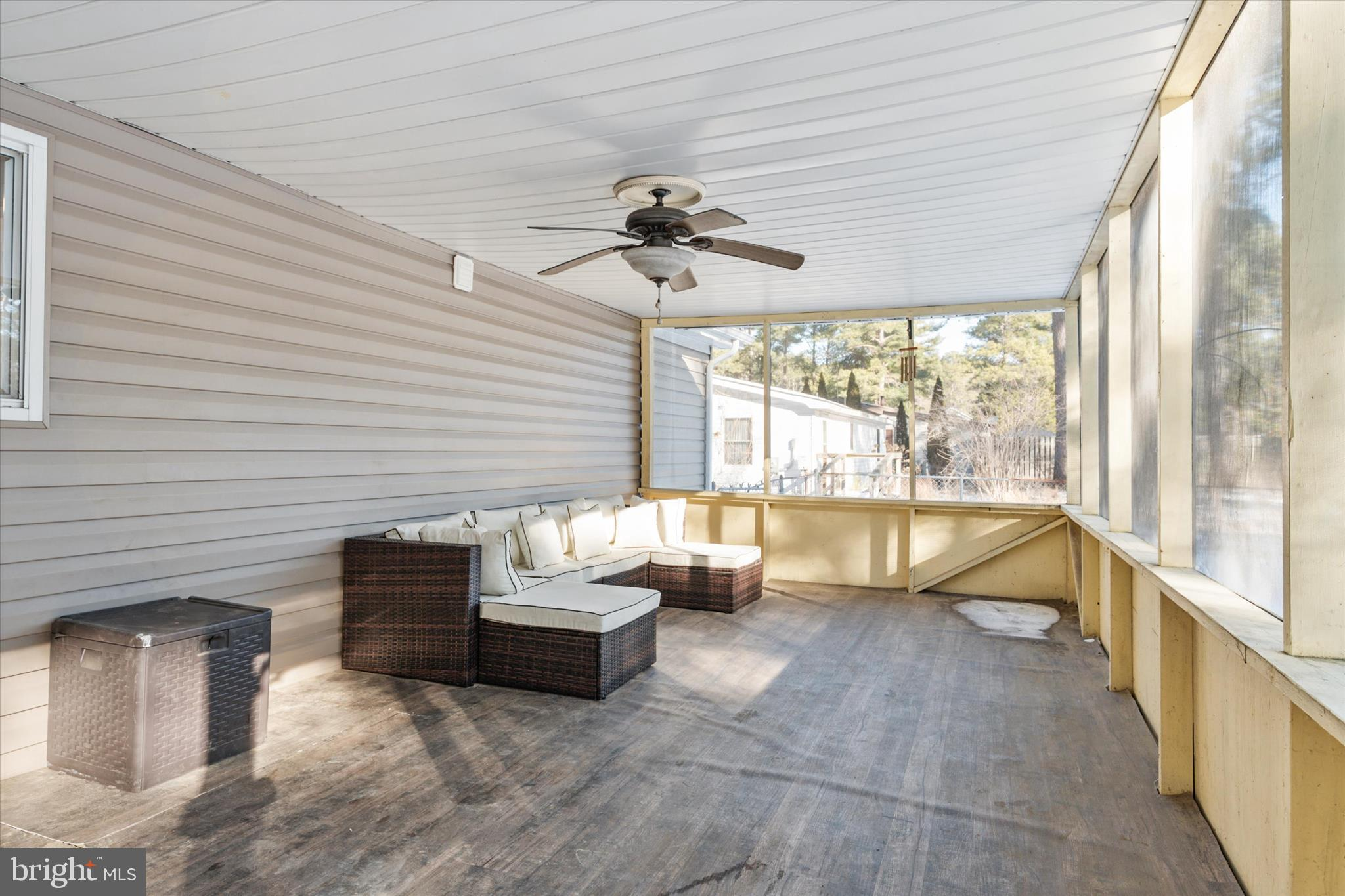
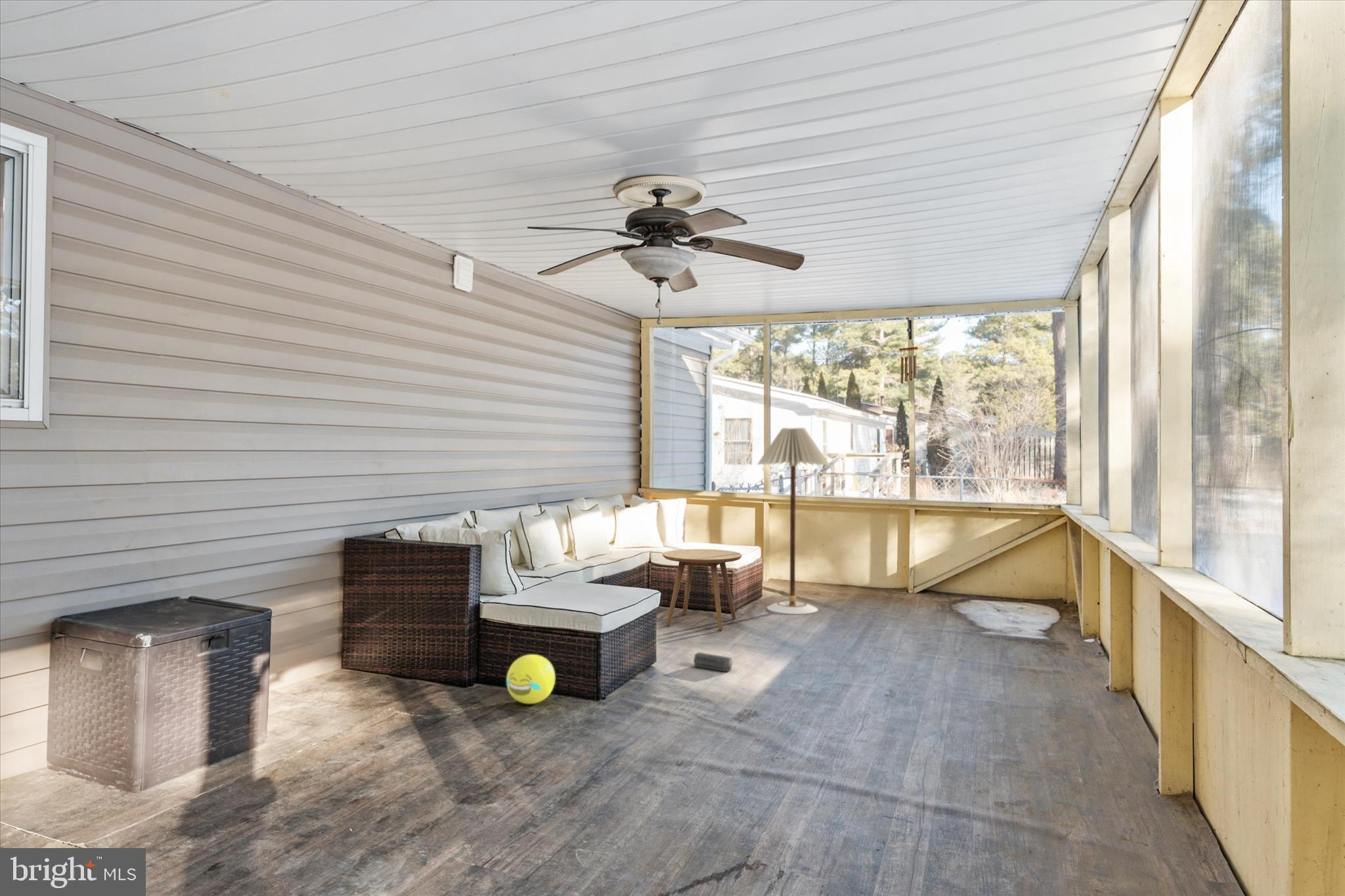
+ floor lamp (793, 518)
+ speaker (713, 662)
+ side table (713, 584)
+ ball (531, 679)
